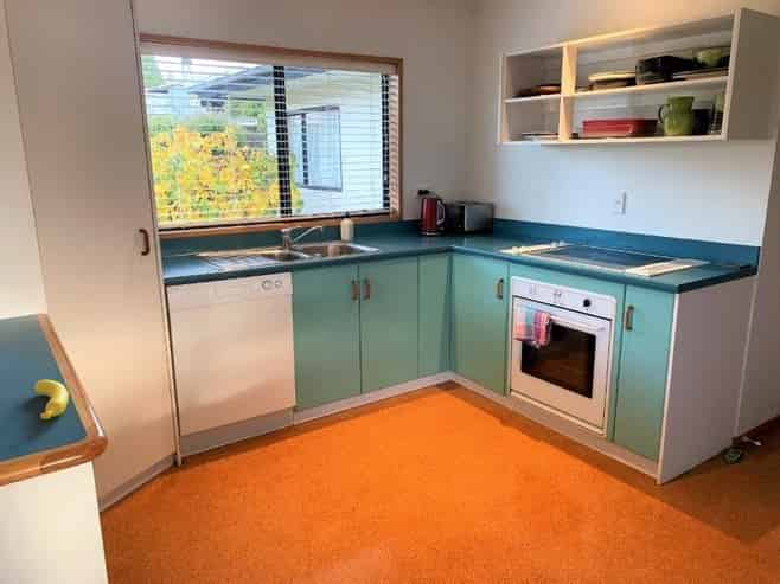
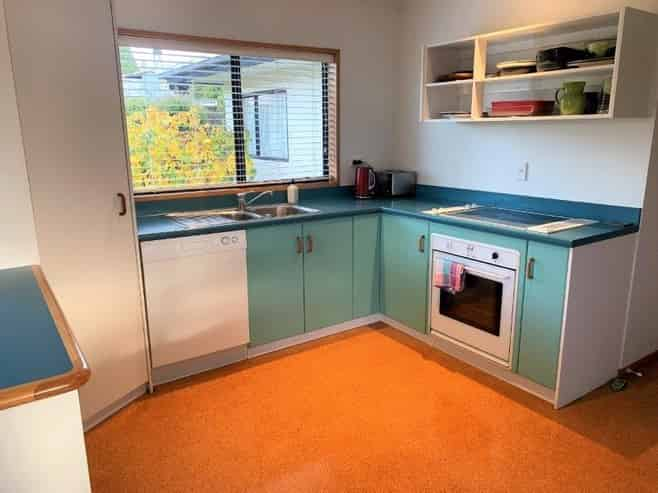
- banana (51, 397)
